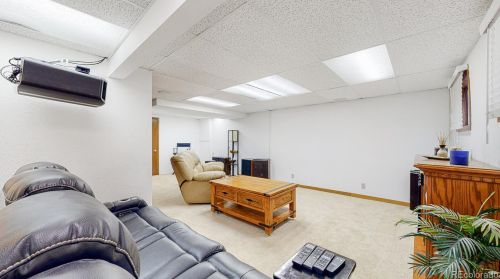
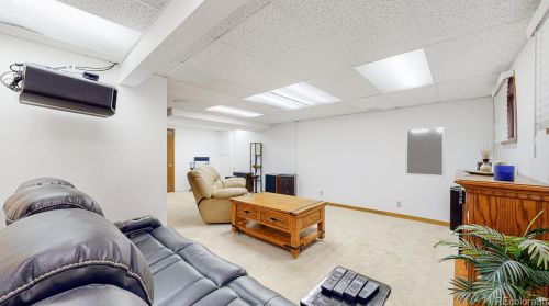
+ home mirror (424, 151)
